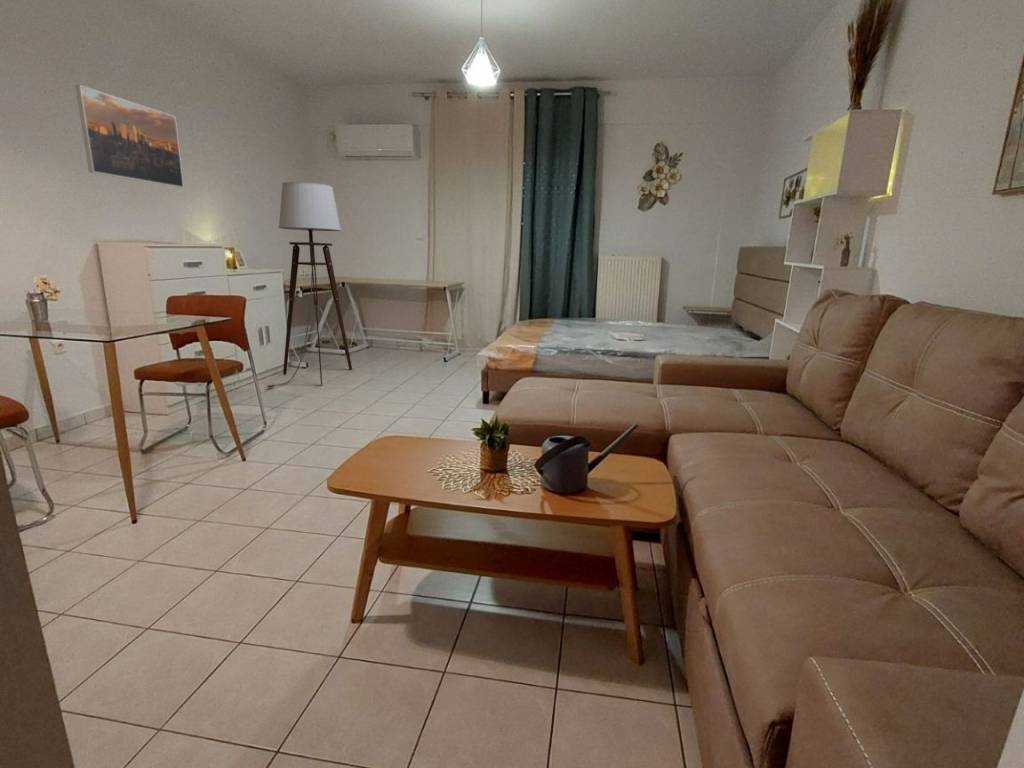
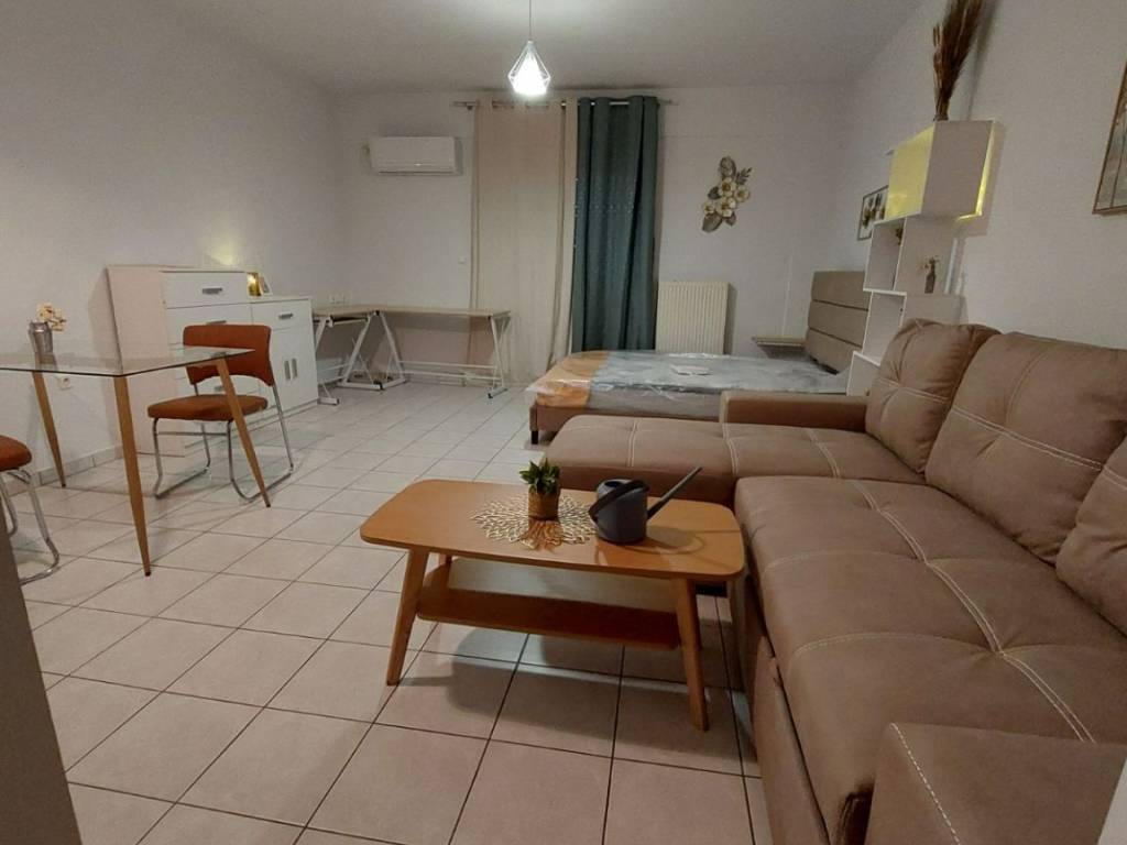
- floor lamp (295, 285)
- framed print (135, 142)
